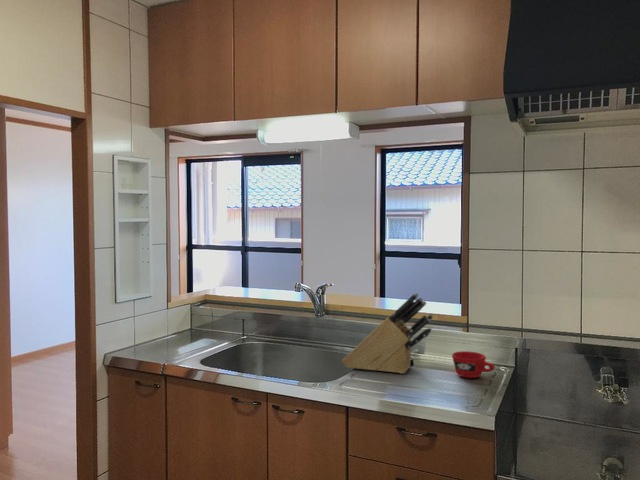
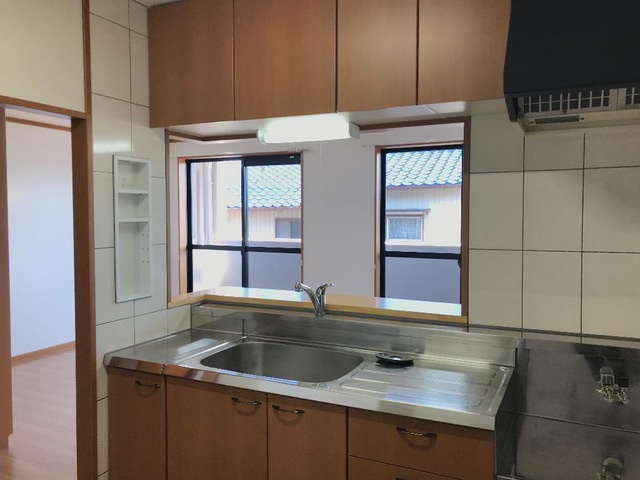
- knife block (387, 330)
- cup (473, 366)
